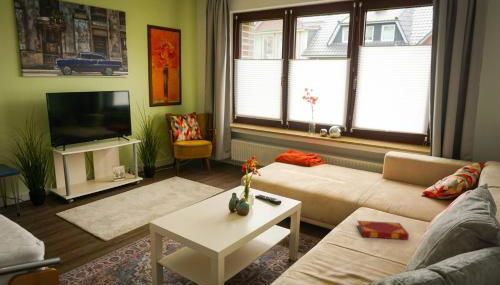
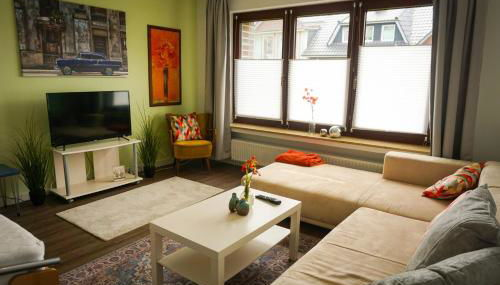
- hardback book (381, 229)
